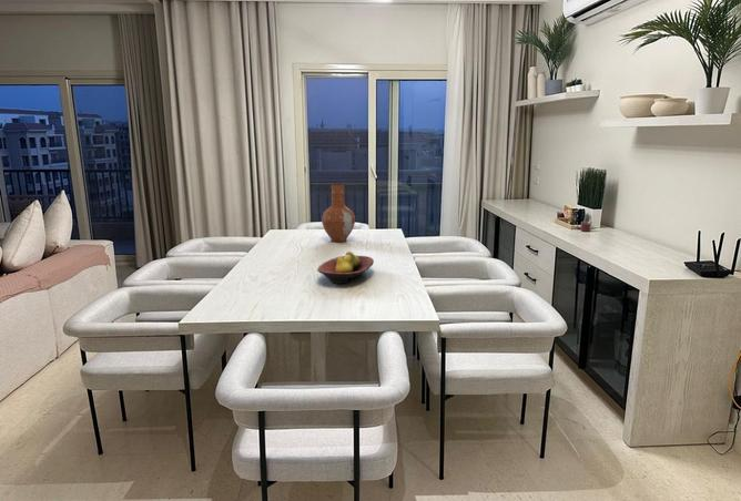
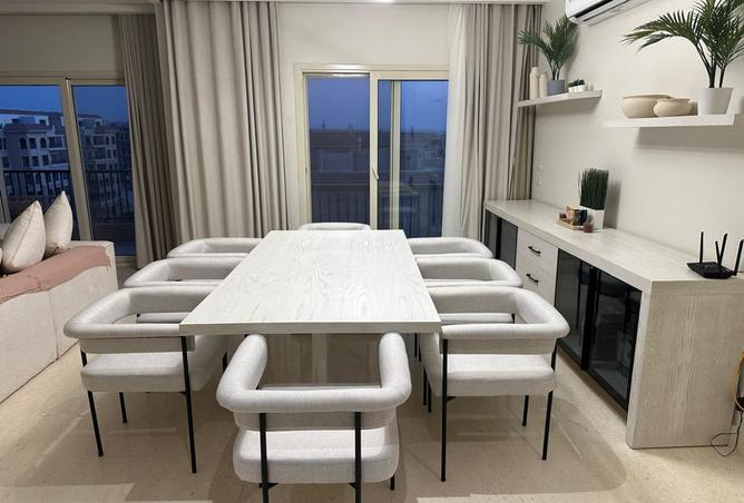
- vase (338, 213)
- fruit bowl (346, 265)
